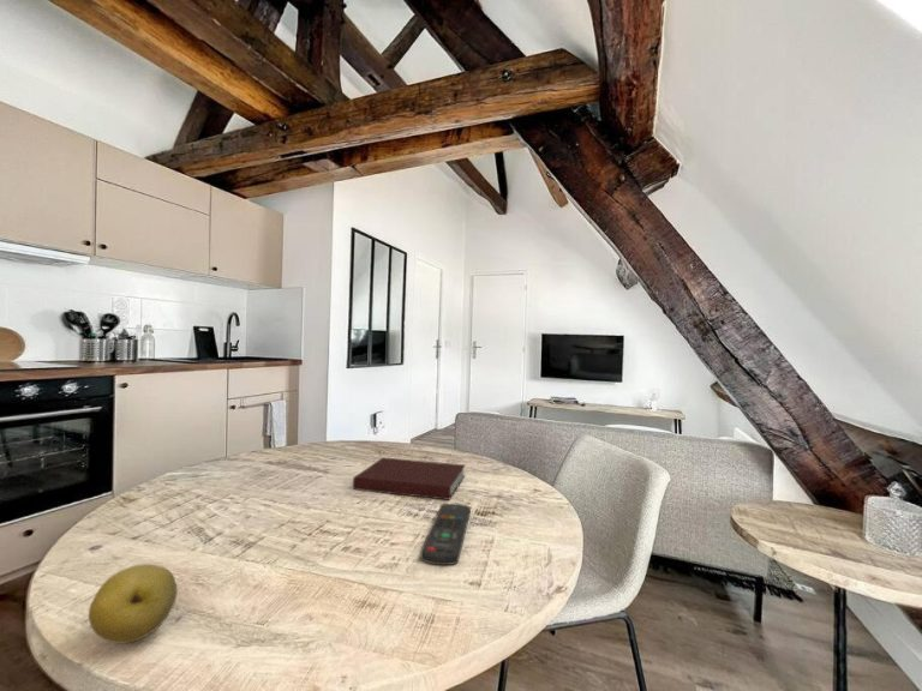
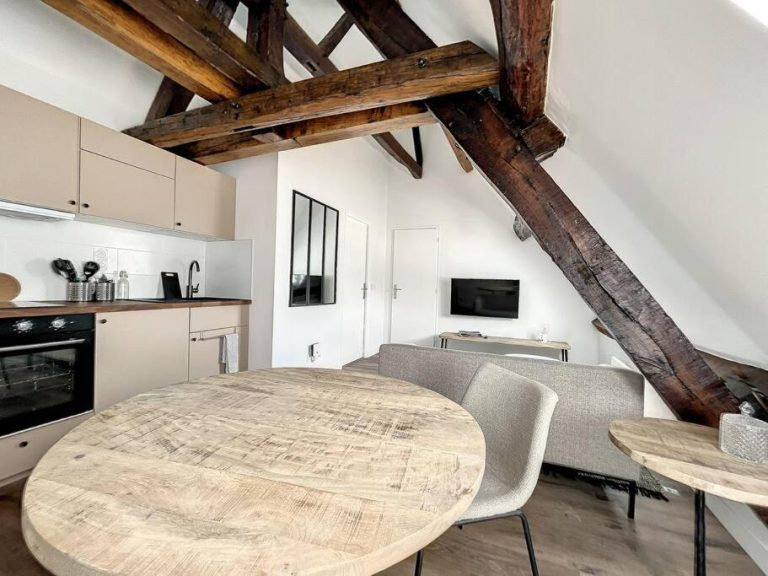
- fruit (134, 602)
- notebook (412, 476)
- remote control (448, 529)
